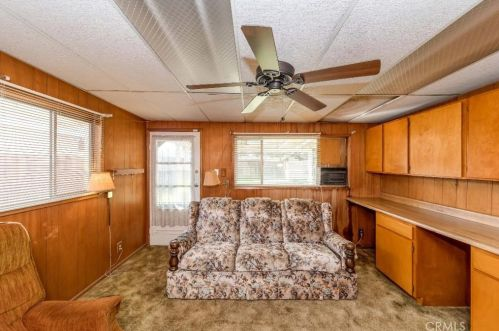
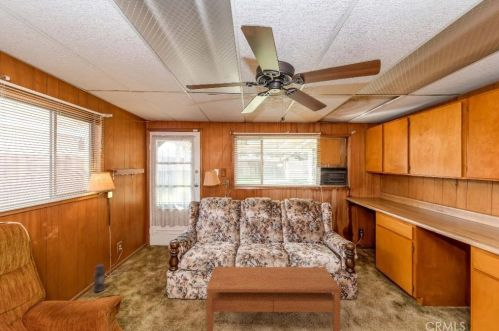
+ coffee table (271, 297)
+ lantern (98, 276)
